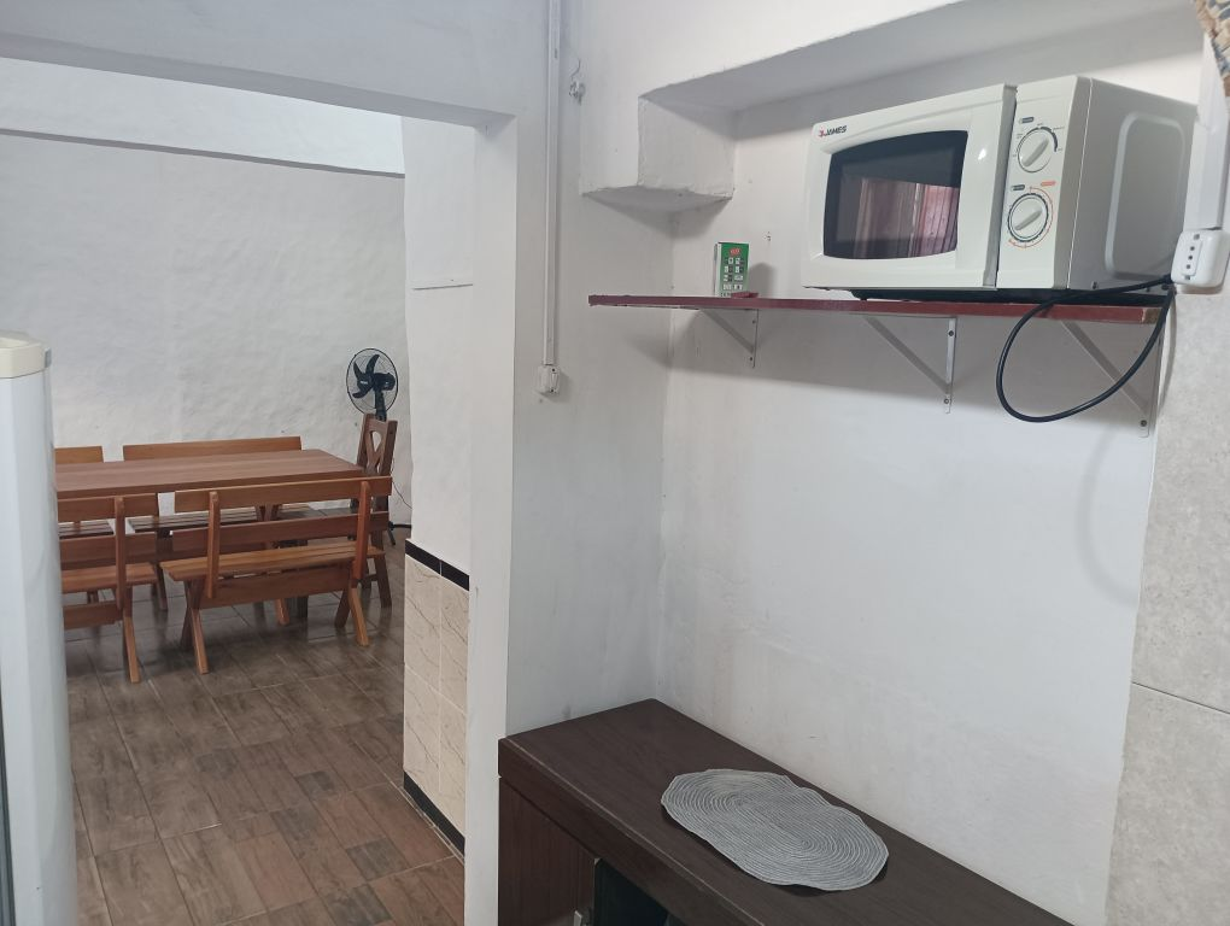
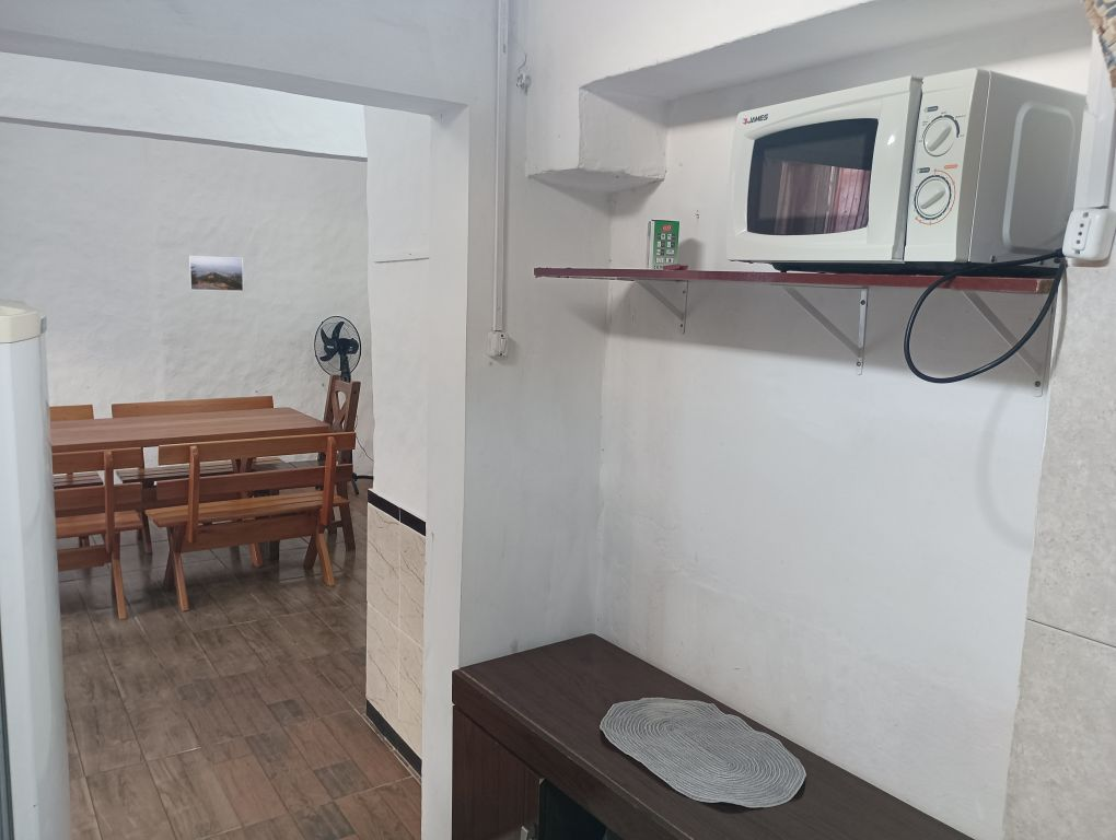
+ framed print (216, 273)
